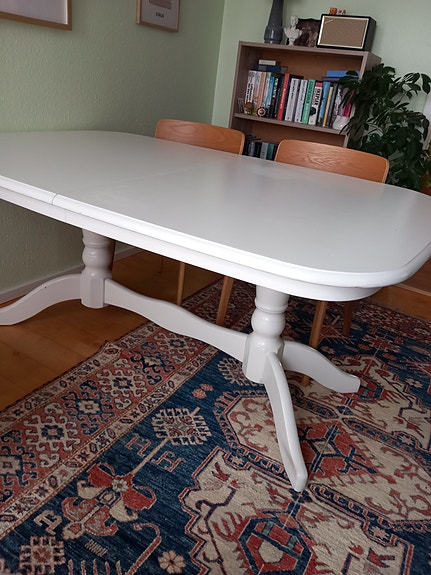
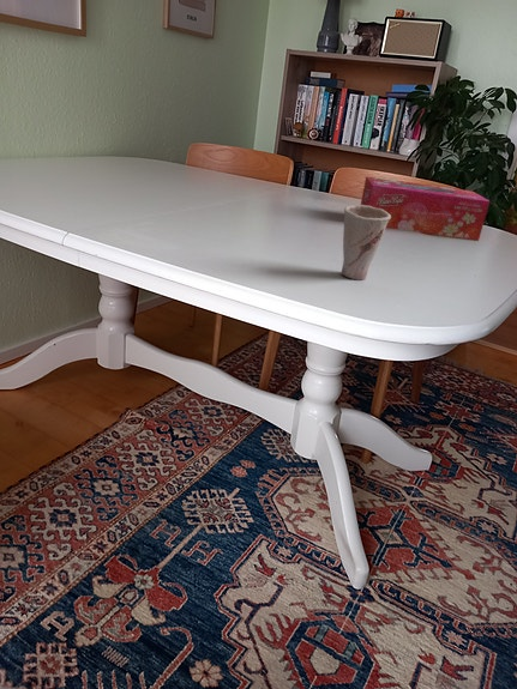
+ cup (361, 243)
+ tissue box (420, 207)
